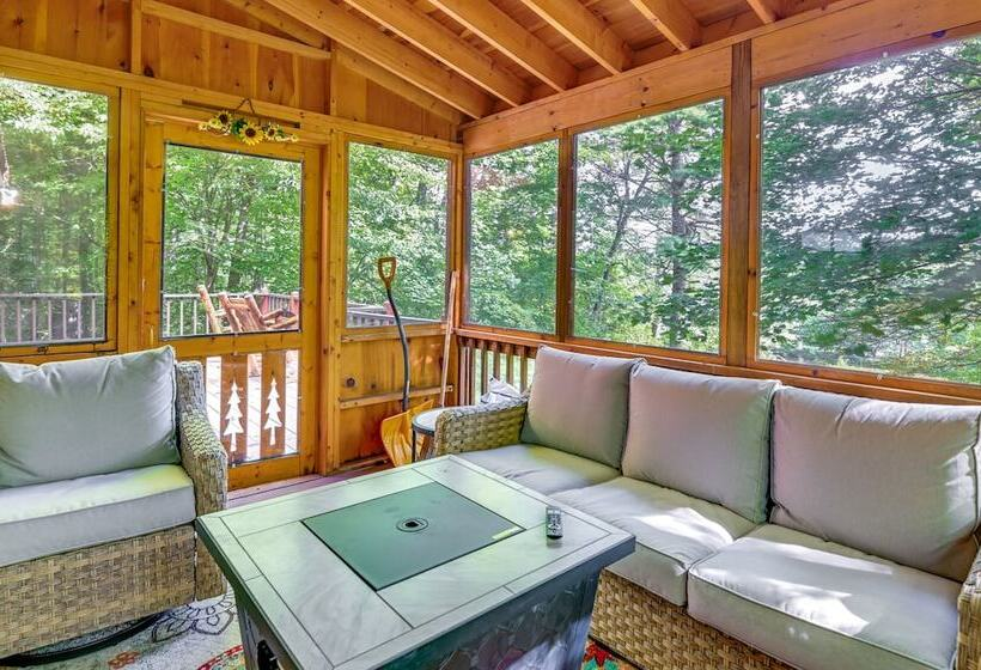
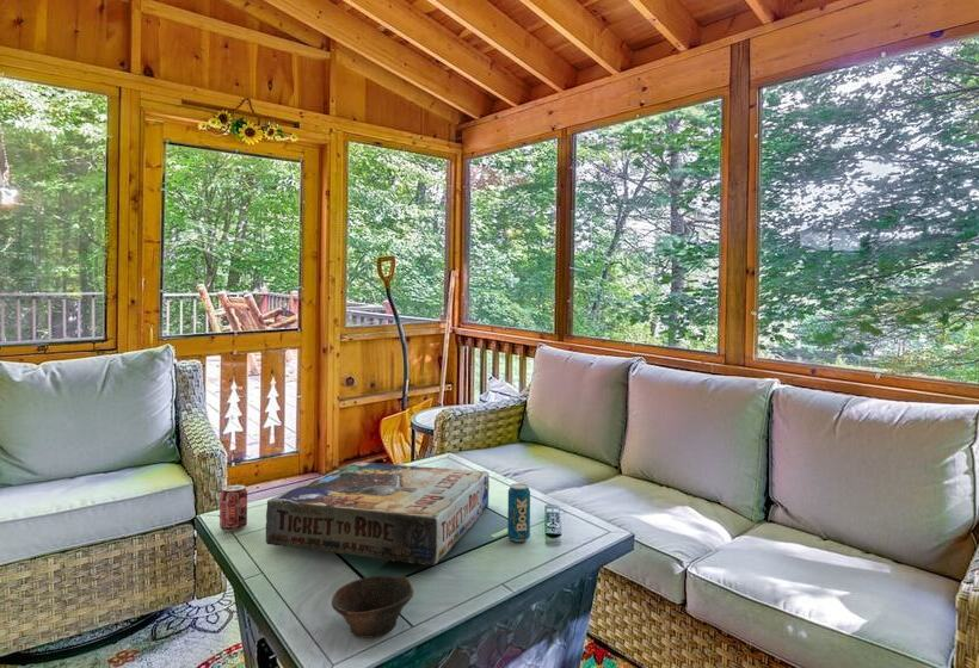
+ board game (388, 503)
+ beverage can (233, 507)
+ bowl (372, 608)
+ beverage can (518, 512)
